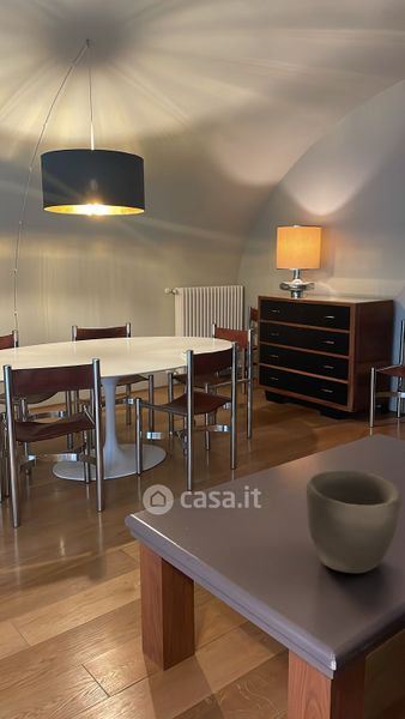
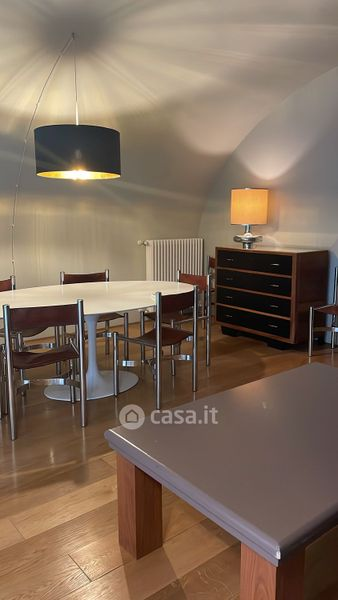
- bowl (351, 524)
